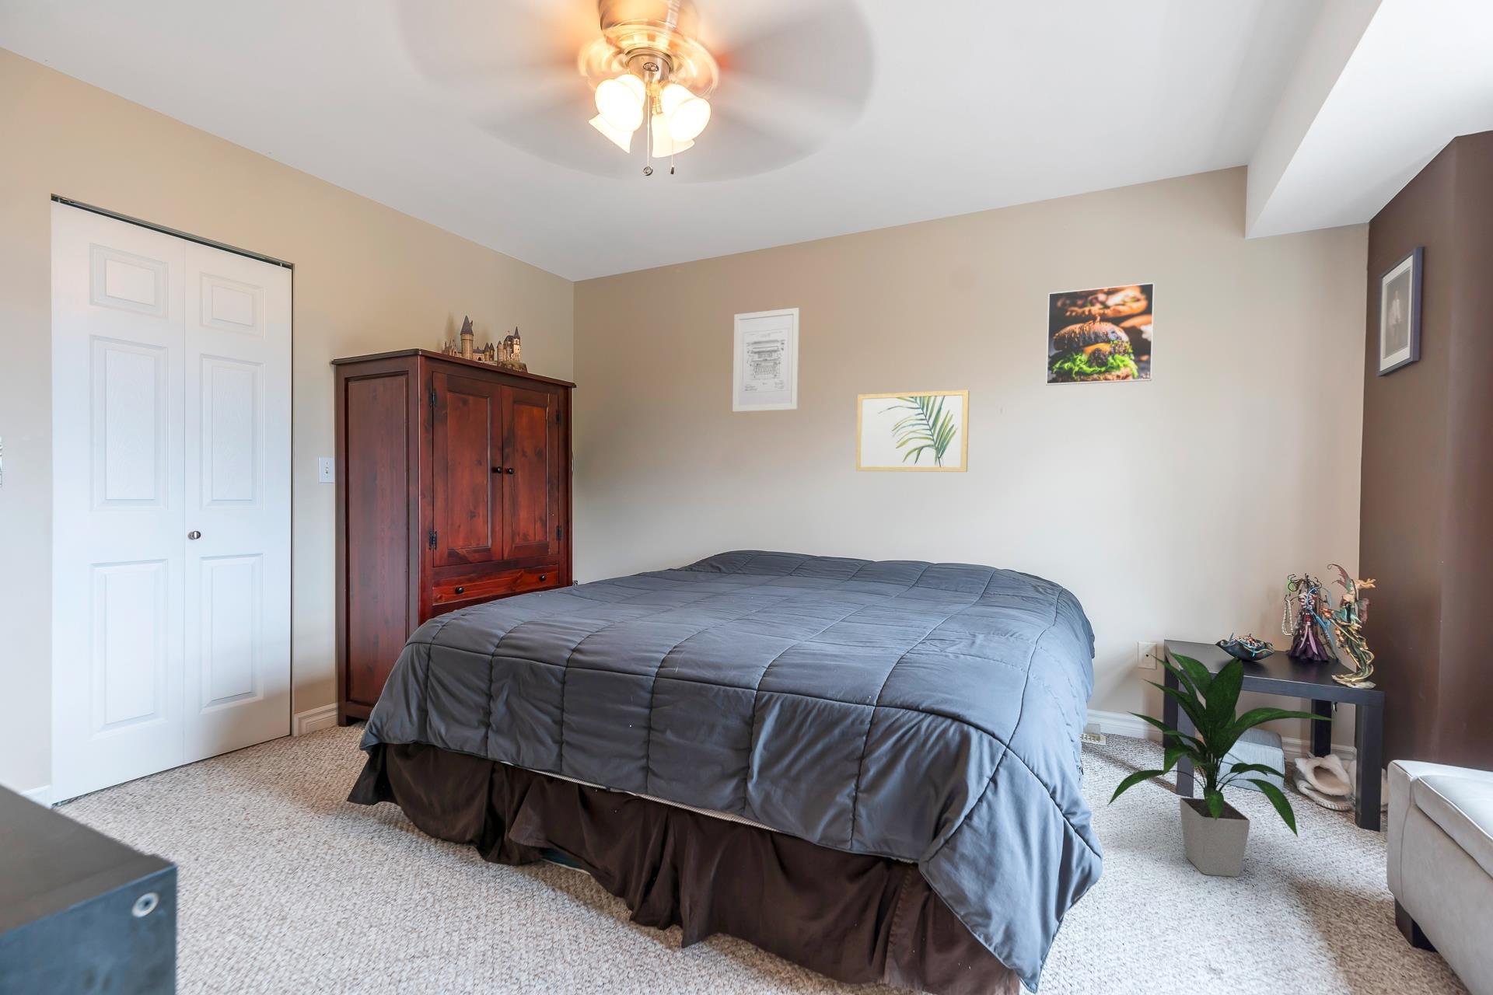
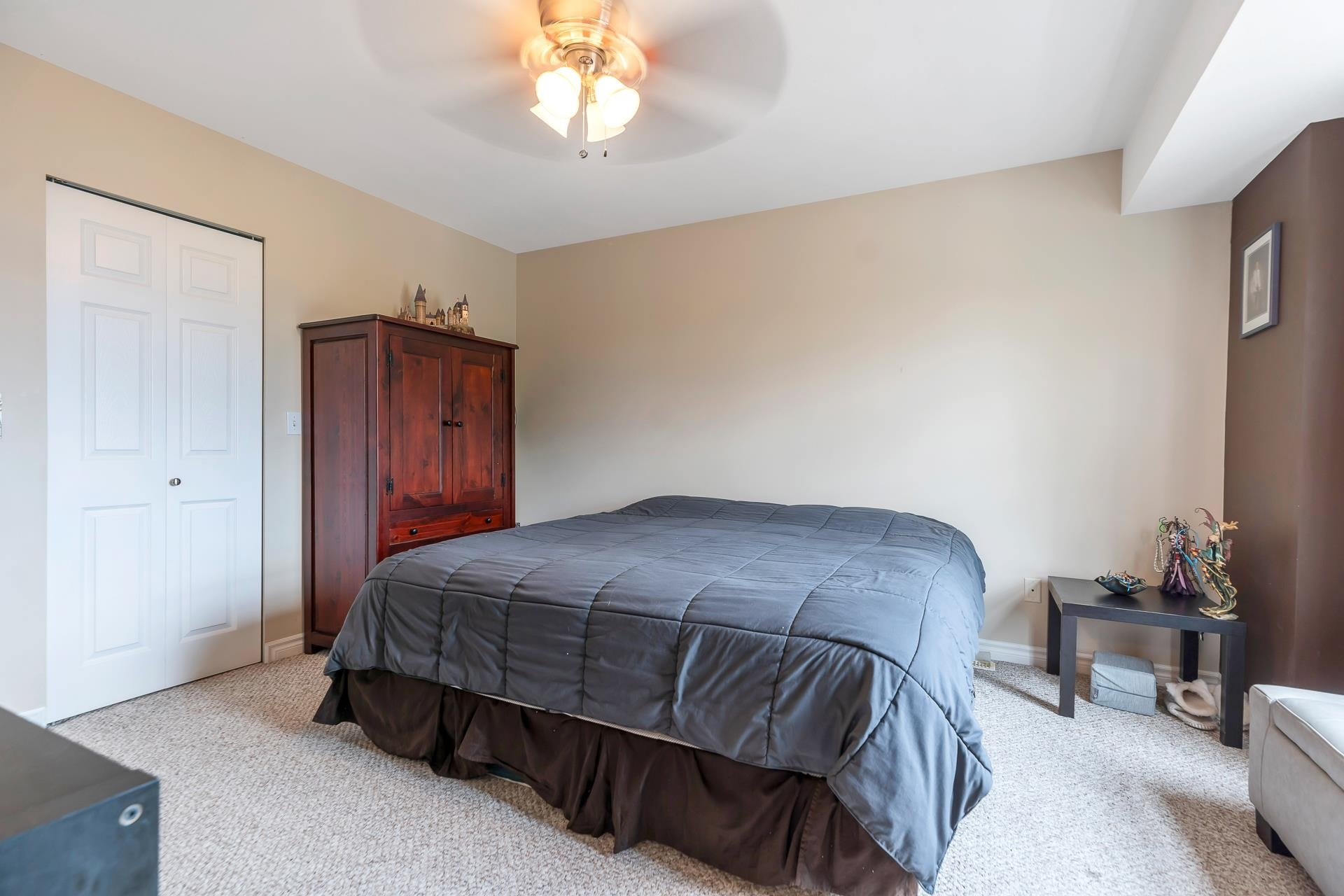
- indoor plant (1204, 755)
- wall art (765, 361)
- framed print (1098, 335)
- wall art (911, 431)
